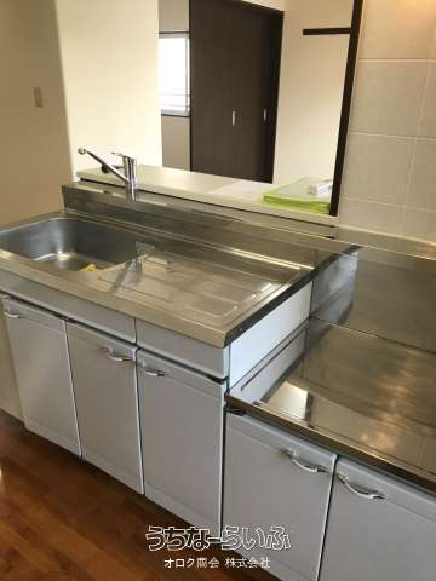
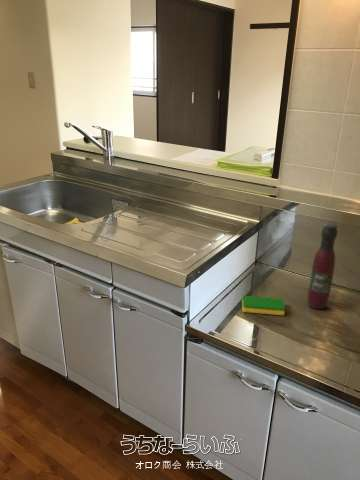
+ dish sponge (262, 305)
+ wine bottle (323, 266)
